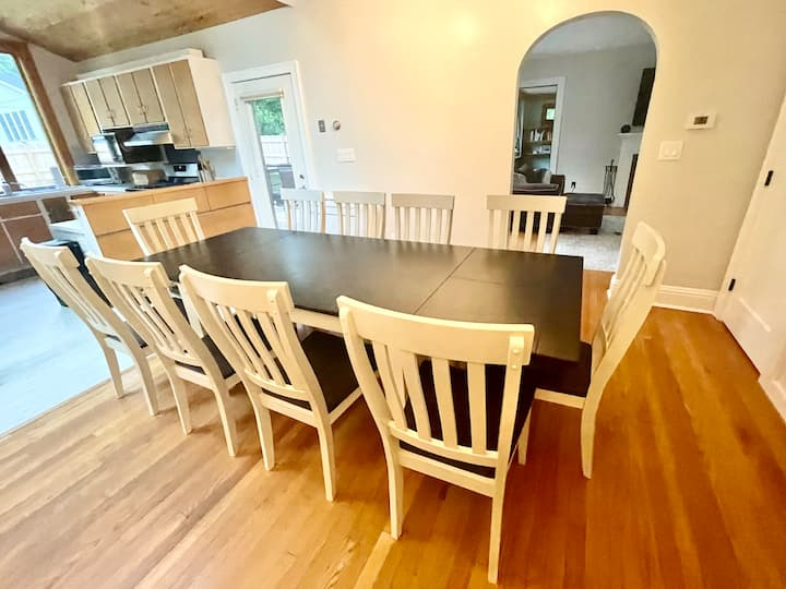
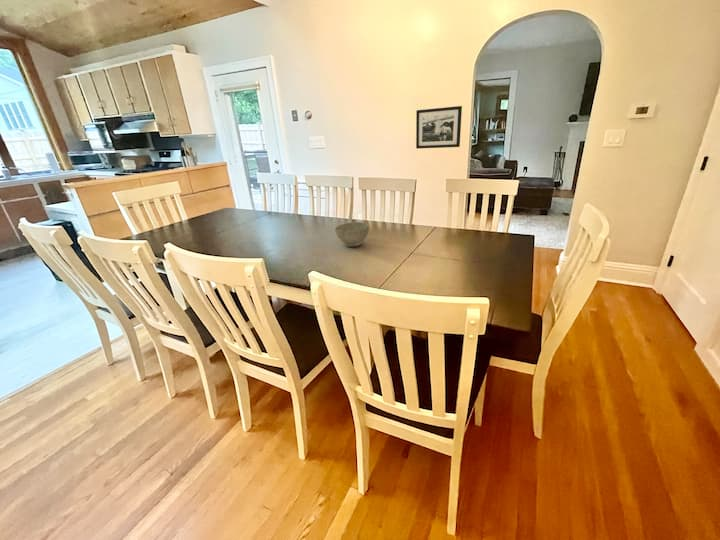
+ bowl (352, 235)
+ picture frame (437, 128)
